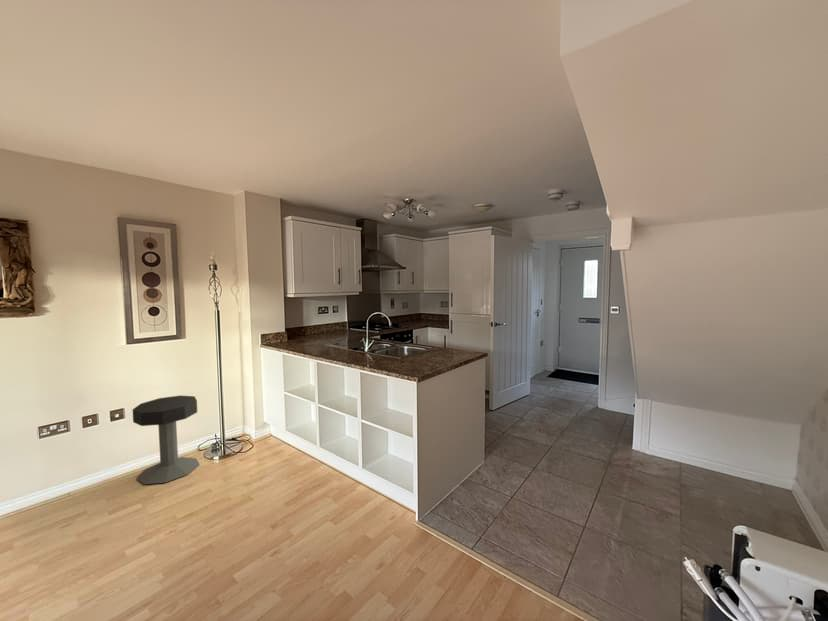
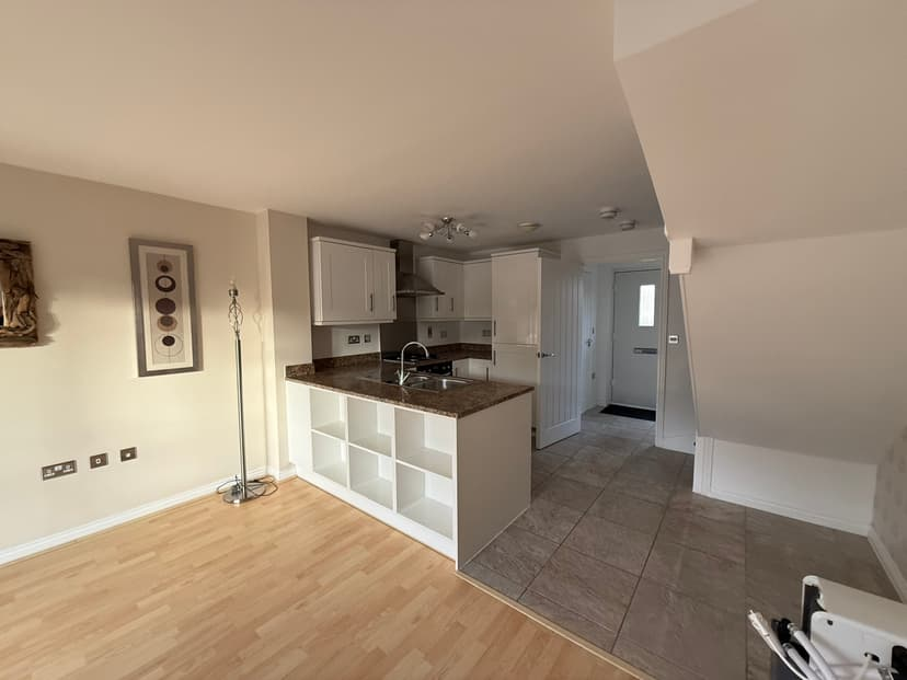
- side table (168, 436)
